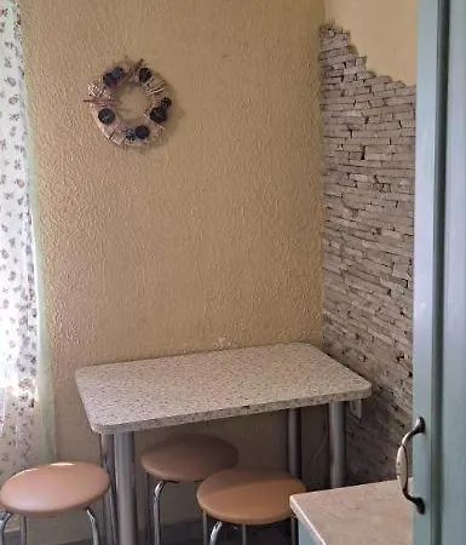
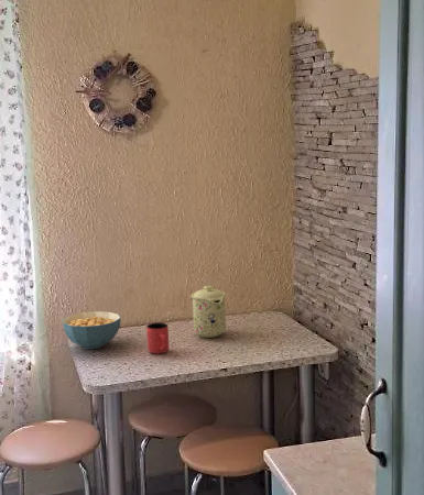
+ cup (159, 339)
+ cereal bowl (91, 332)
+ mug (207, 310)
